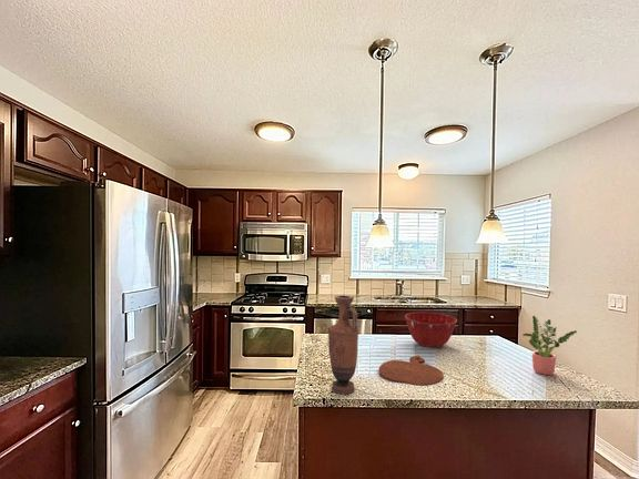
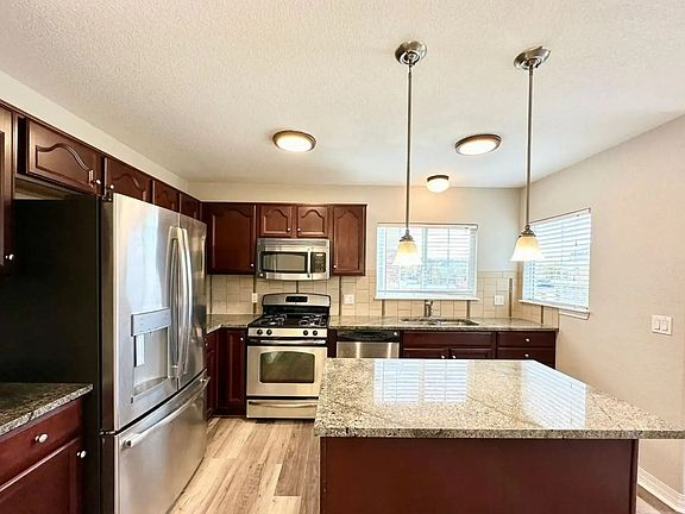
- cutting board (412, 368)
- mixing bowl (429, 330)
- vase (343, 343)
- potted plant (545, 342)
